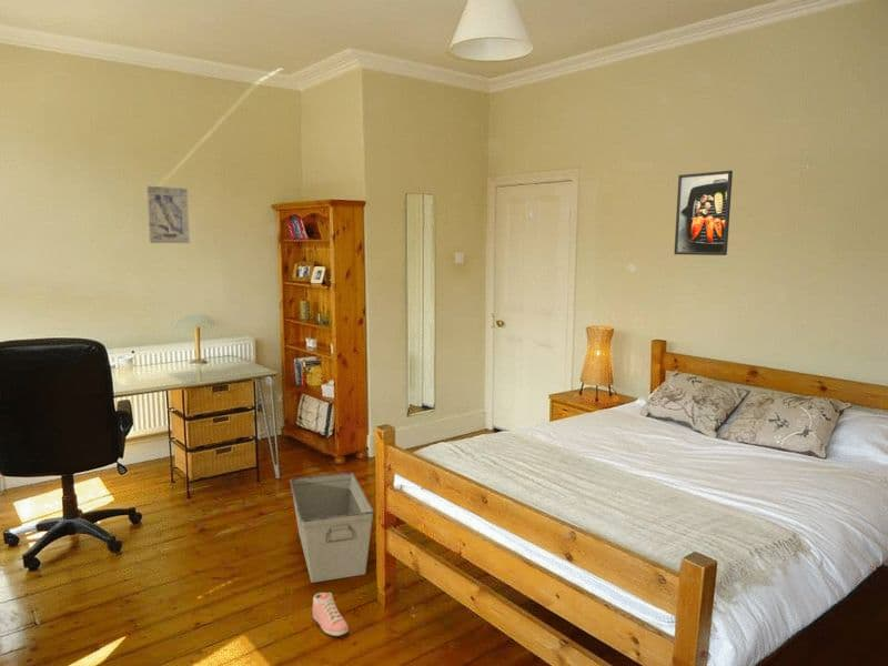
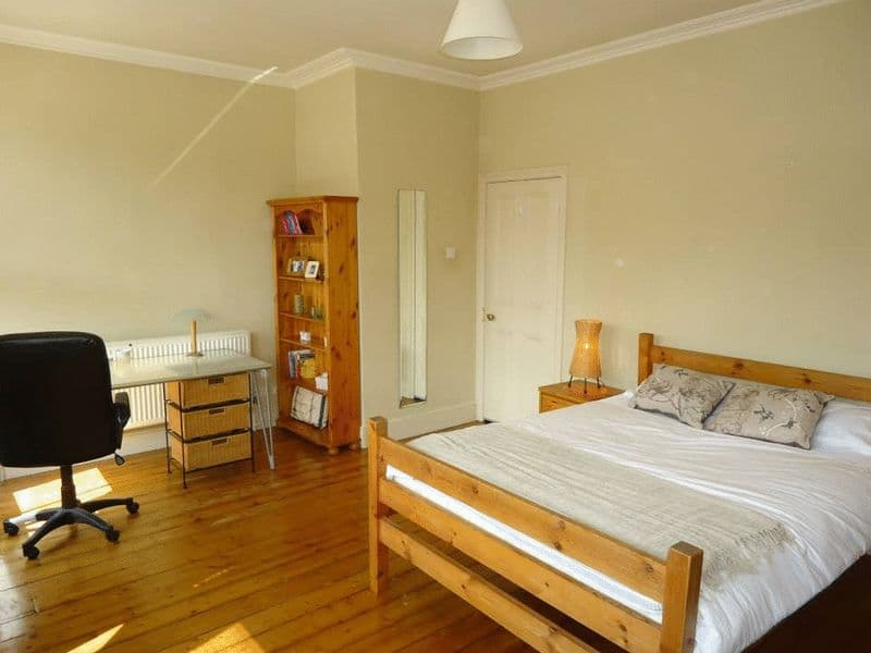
- sneaker (329, 612)
- wall art (168, 215)
- storage bin (330, 523)
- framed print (702, 214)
